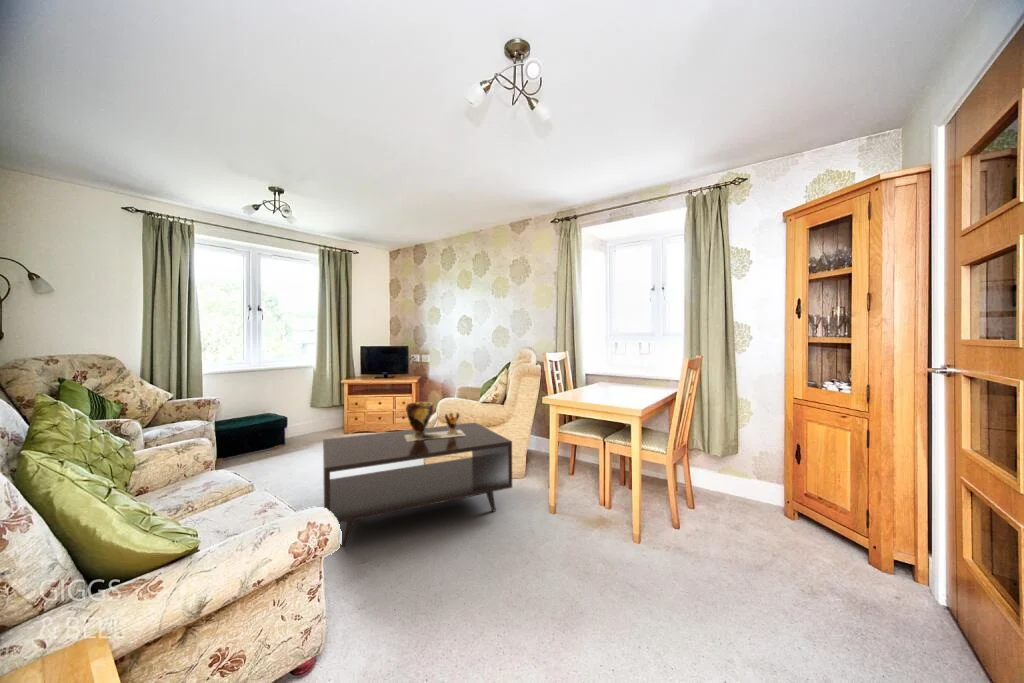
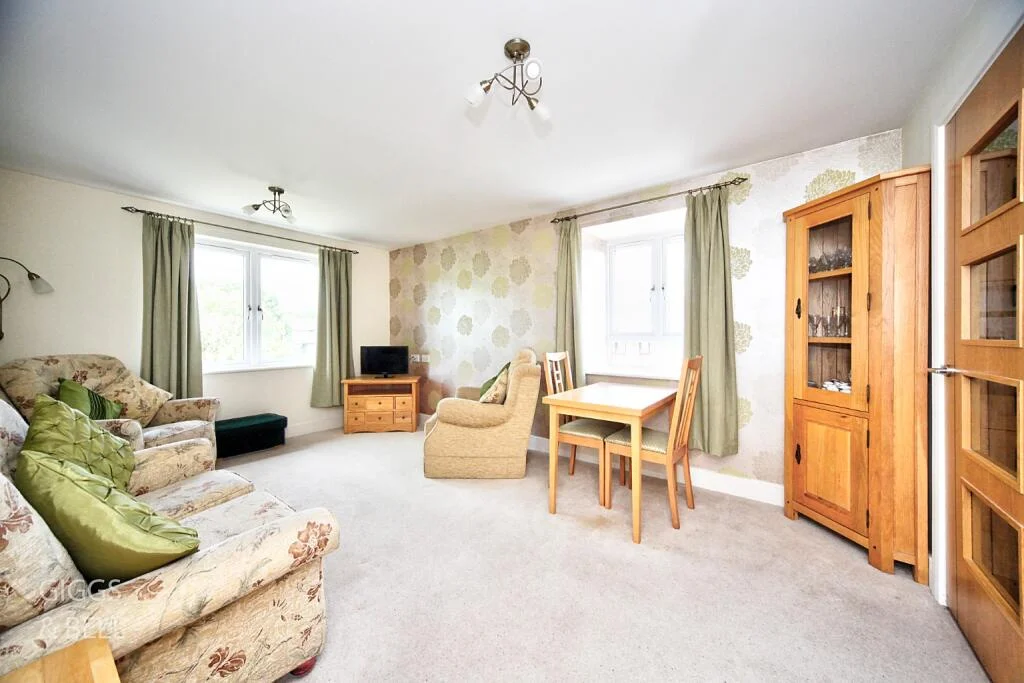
- coffee table (416, 475)
- clay pot (430, 416)
